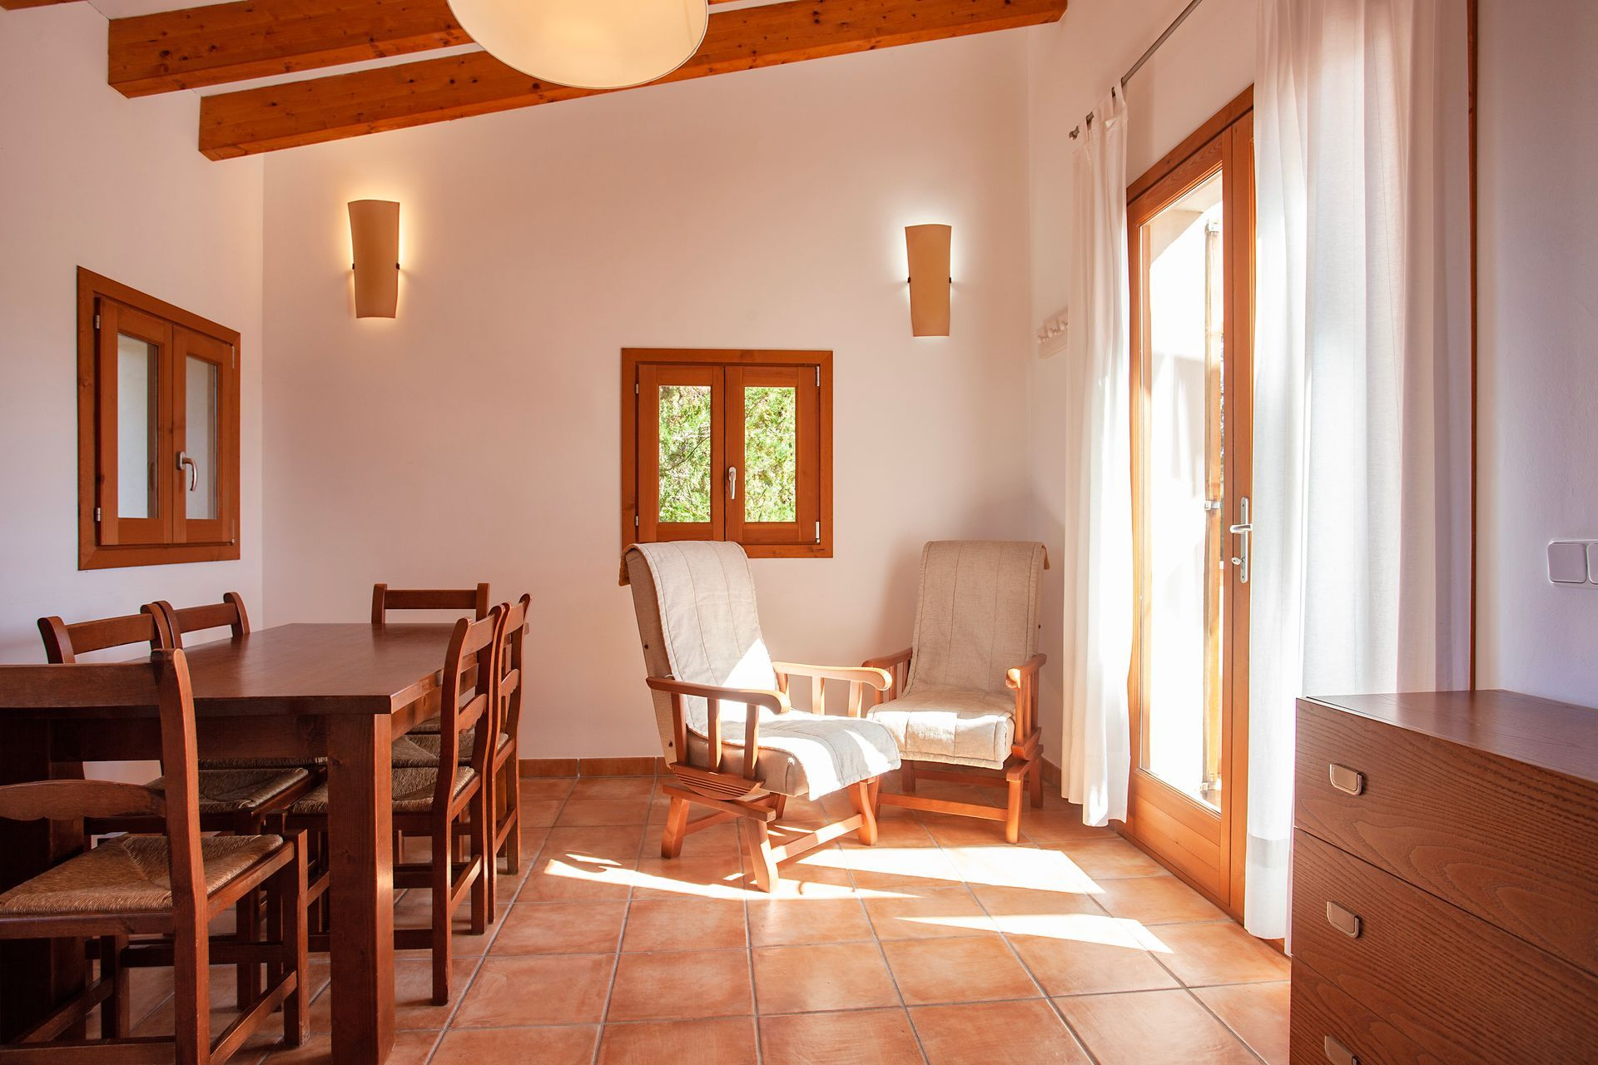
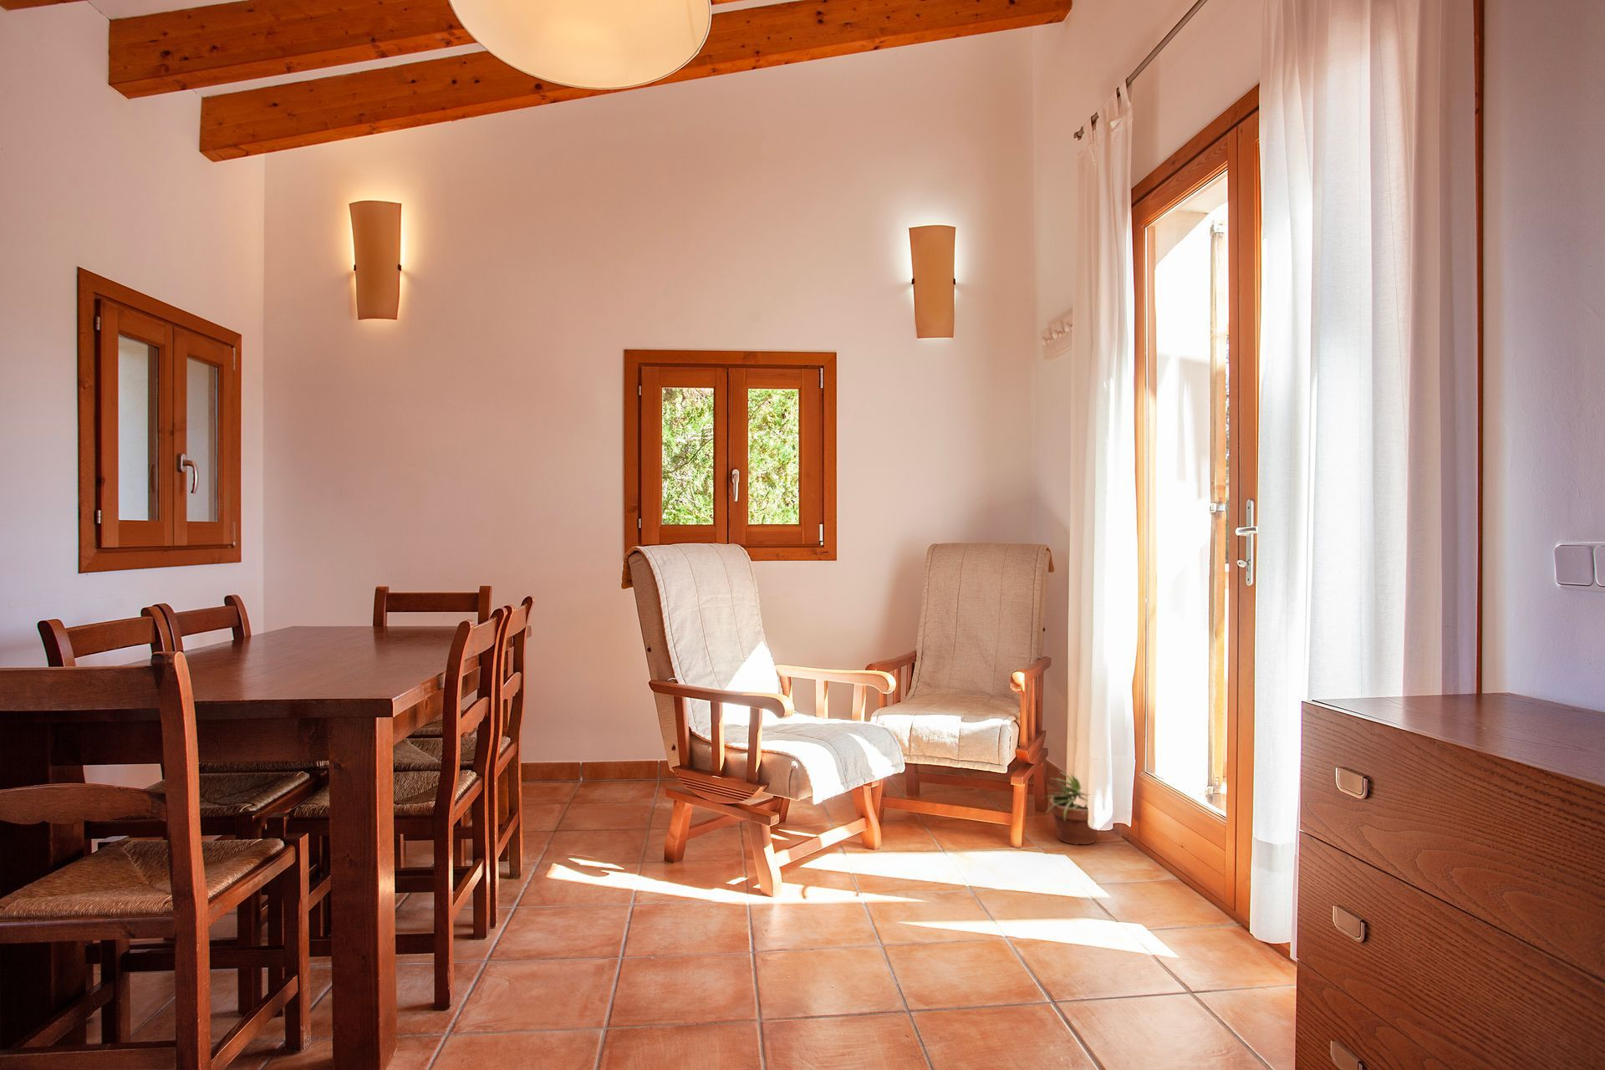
+ potted plant (1075, 805)
